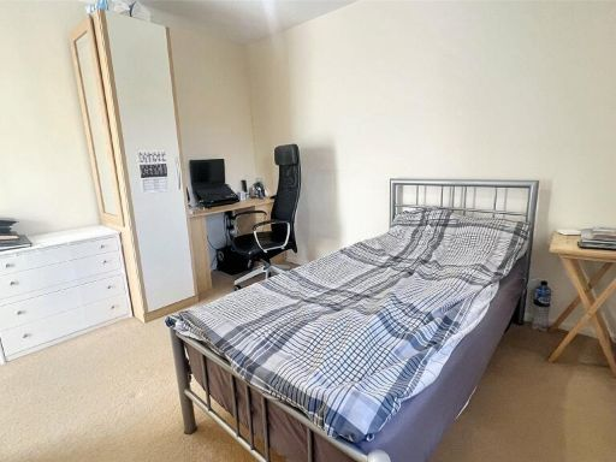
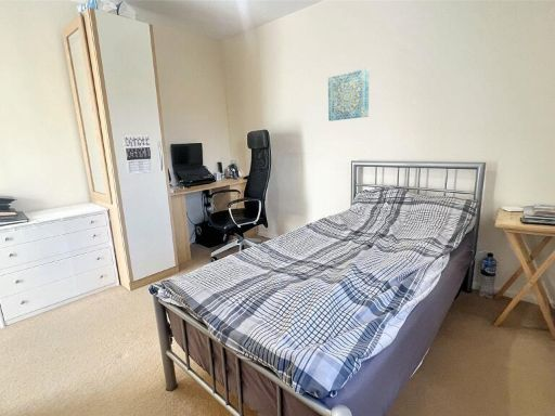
+ wall art (347, 95)
